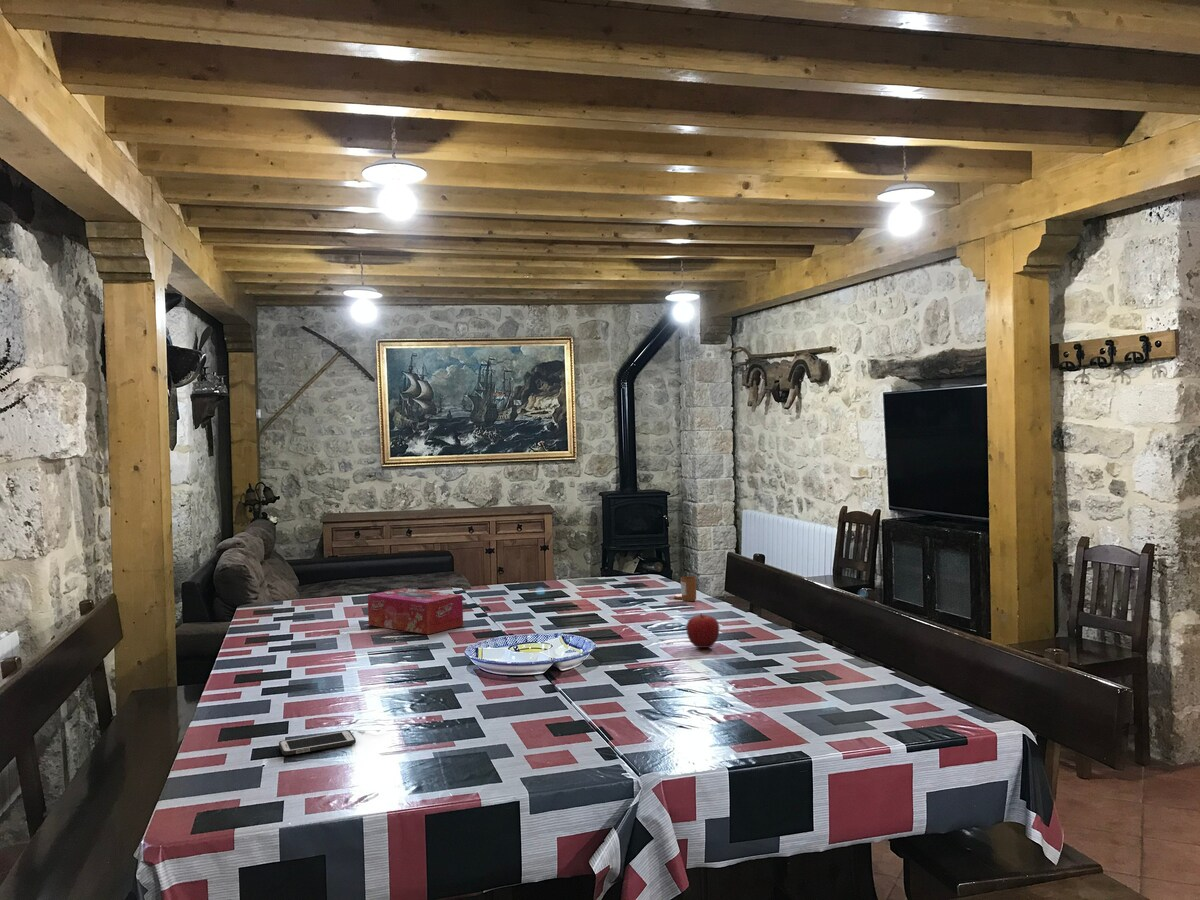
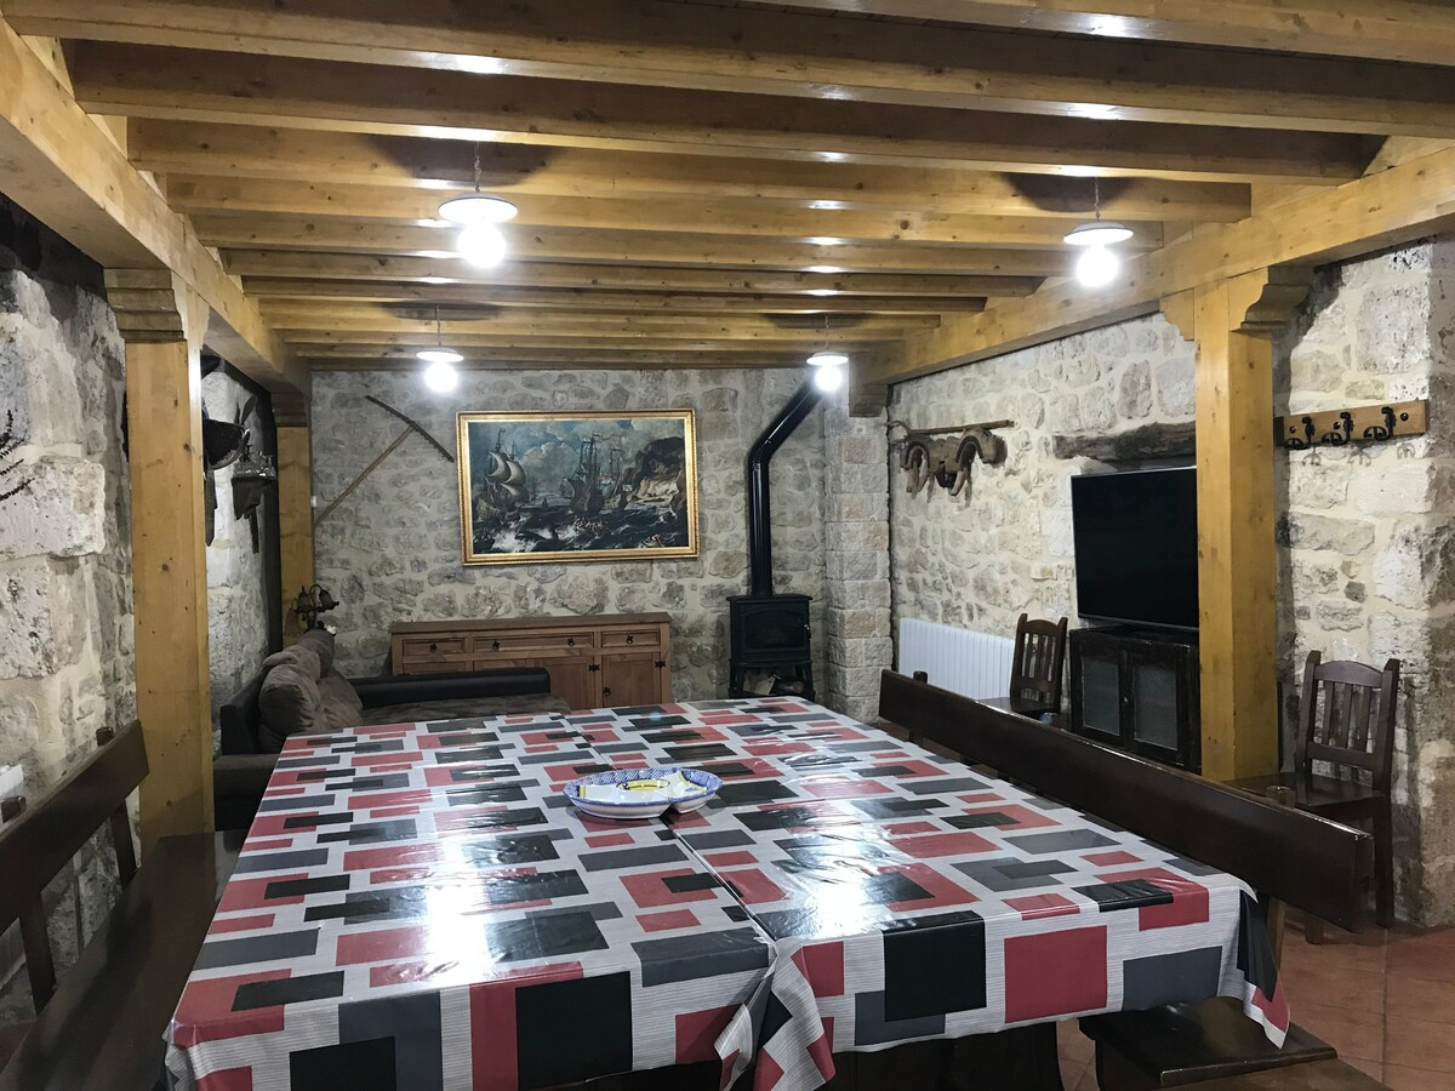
- cell phone (317, 742)
- tissue box (415, 610)
- fruit (703, 629)
- candle (685, 587)
